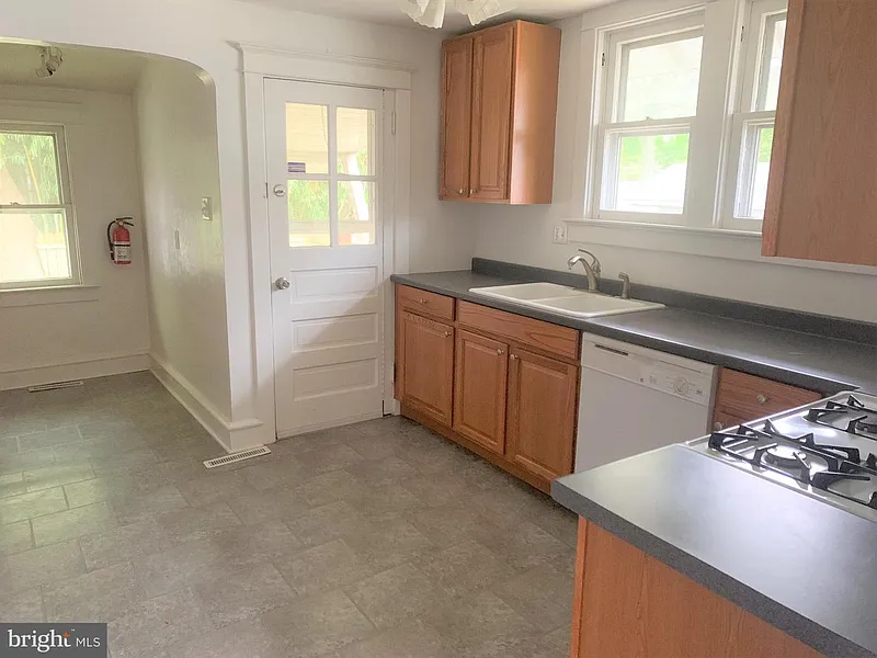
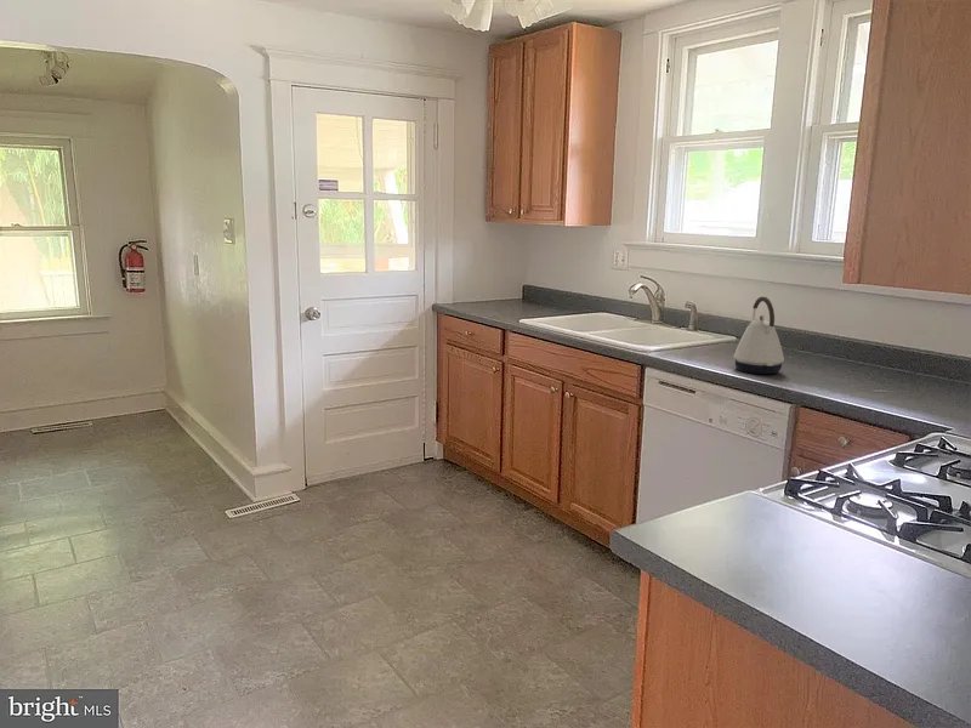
+ kettle (760, 334)
